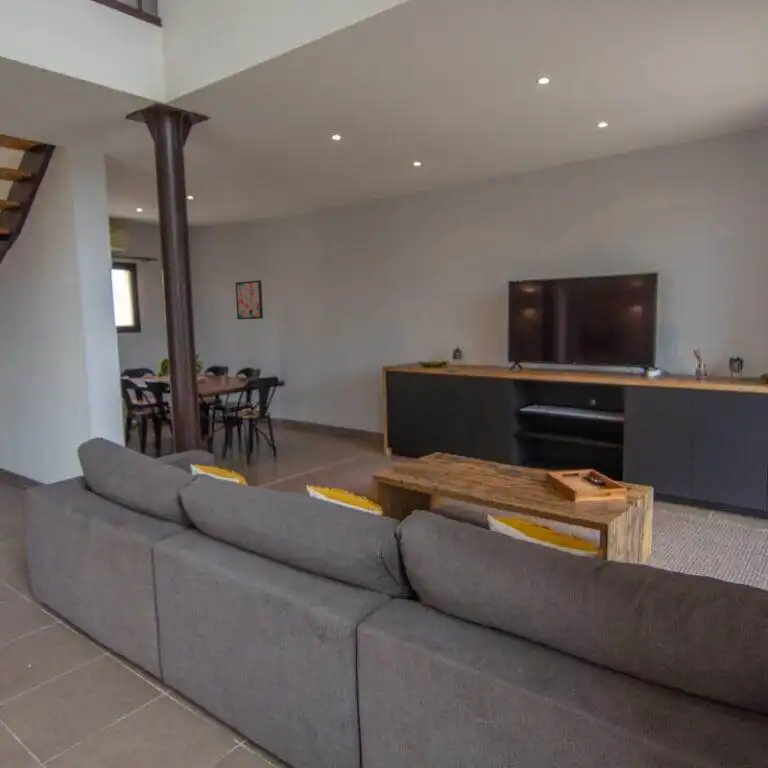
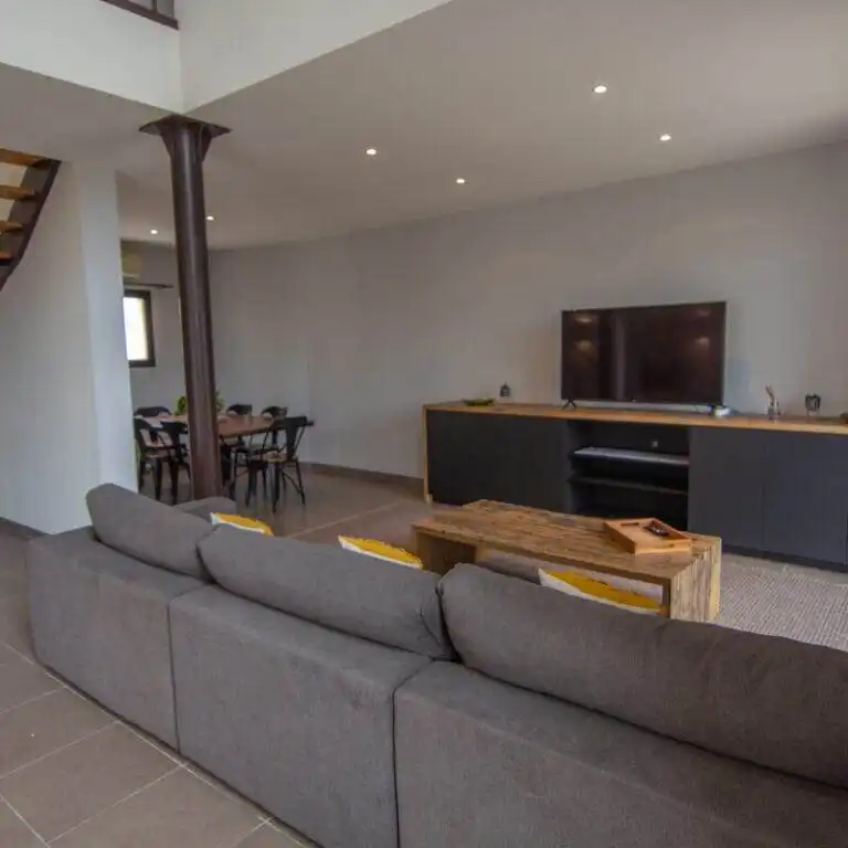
- wall art (249, 300)
